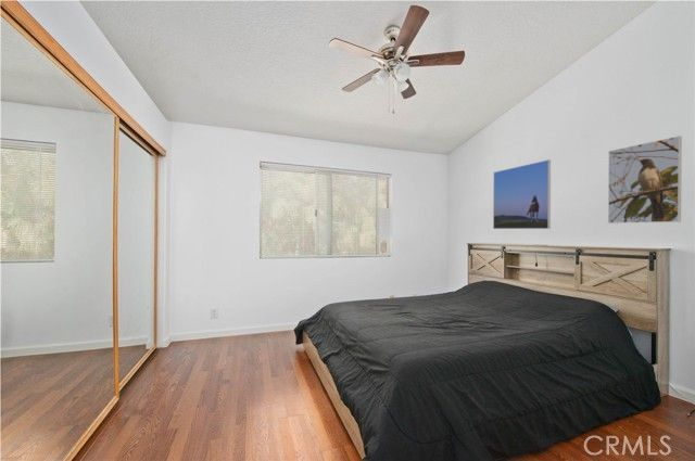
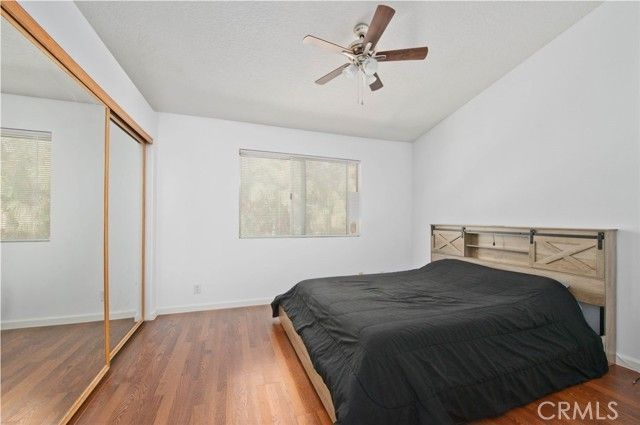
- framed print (519, 197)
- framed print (641, 183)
